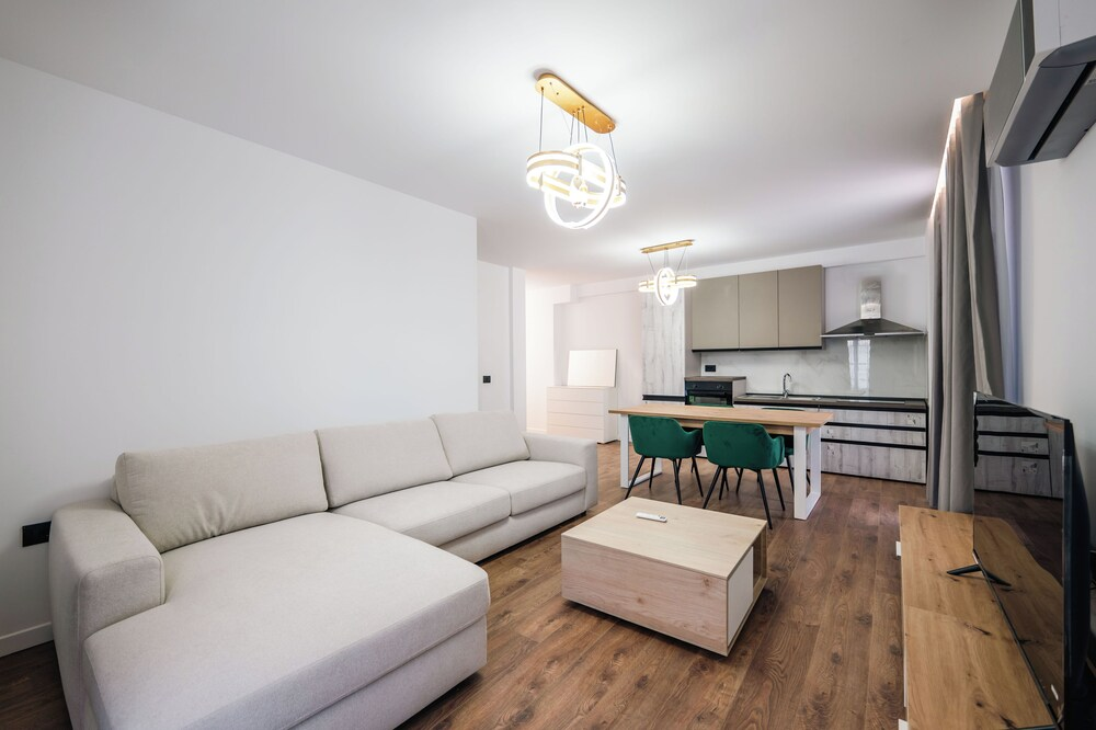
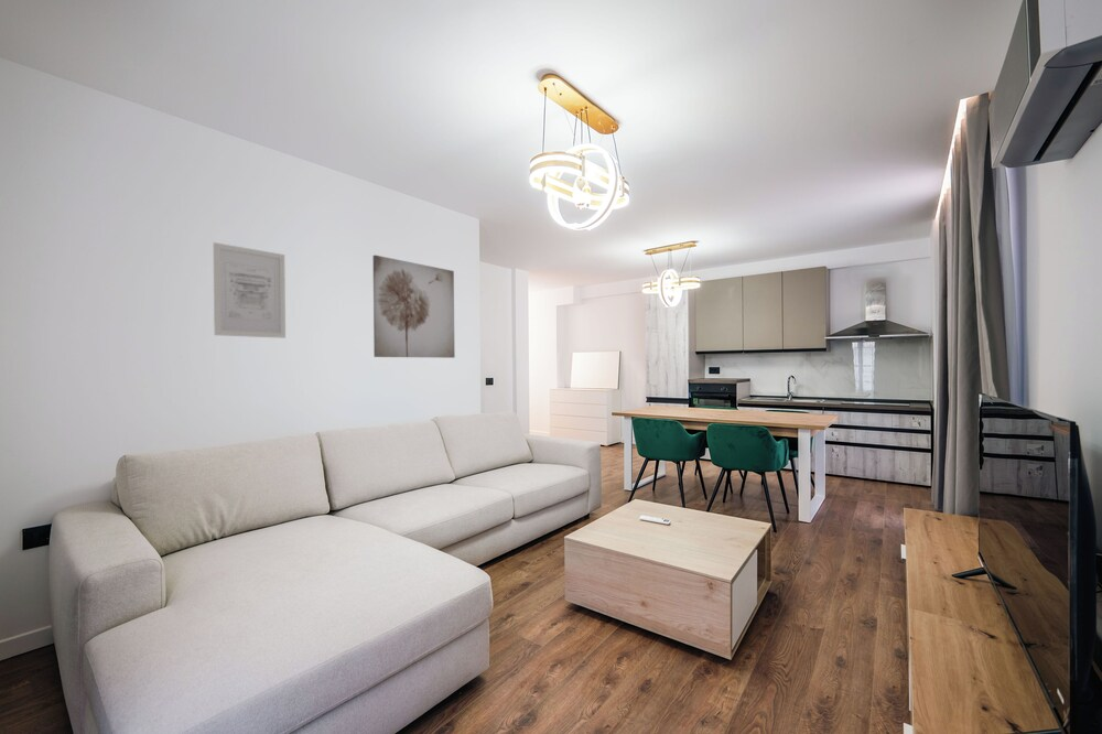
+ wall art (251, 292)
+ wall art (417, 310)
